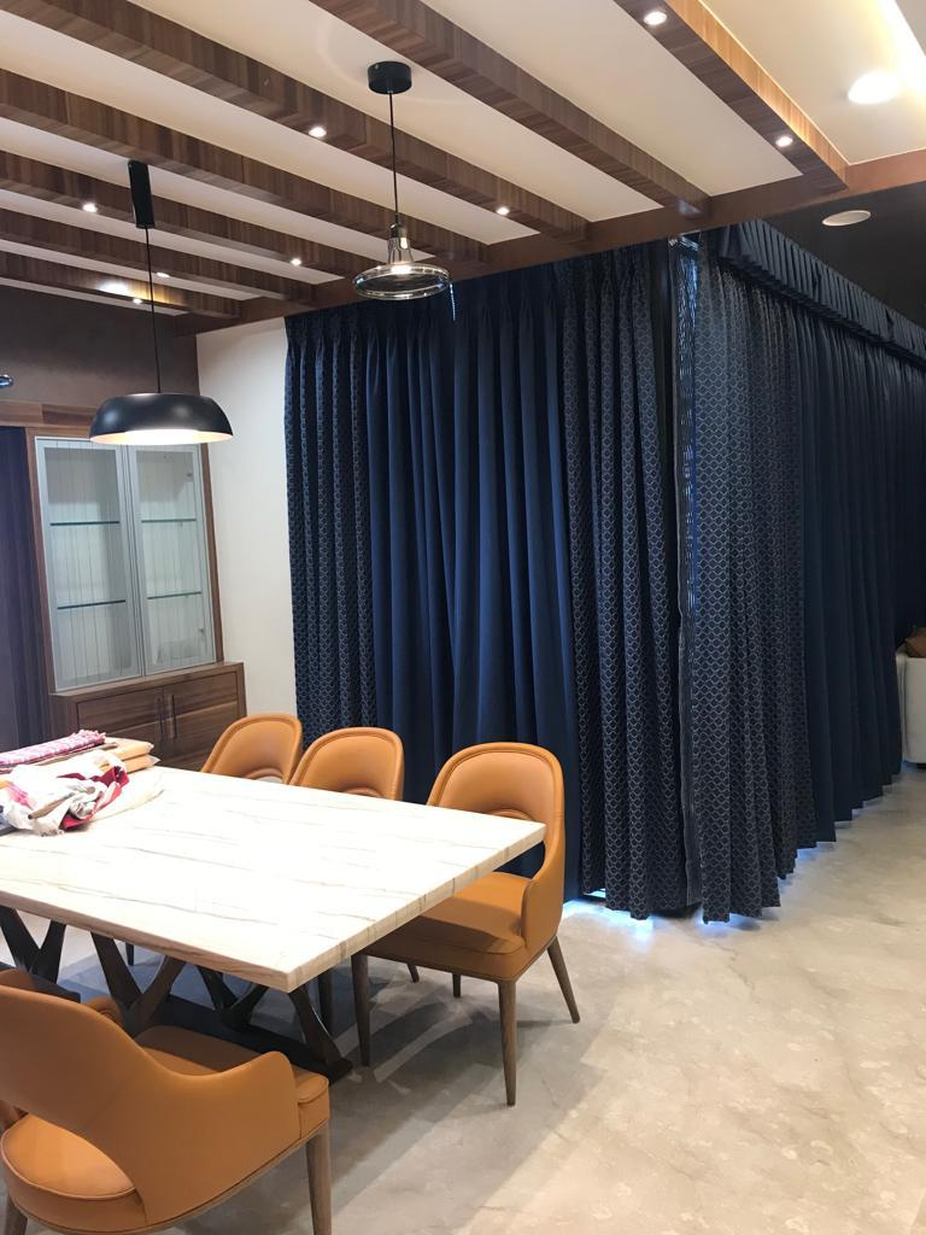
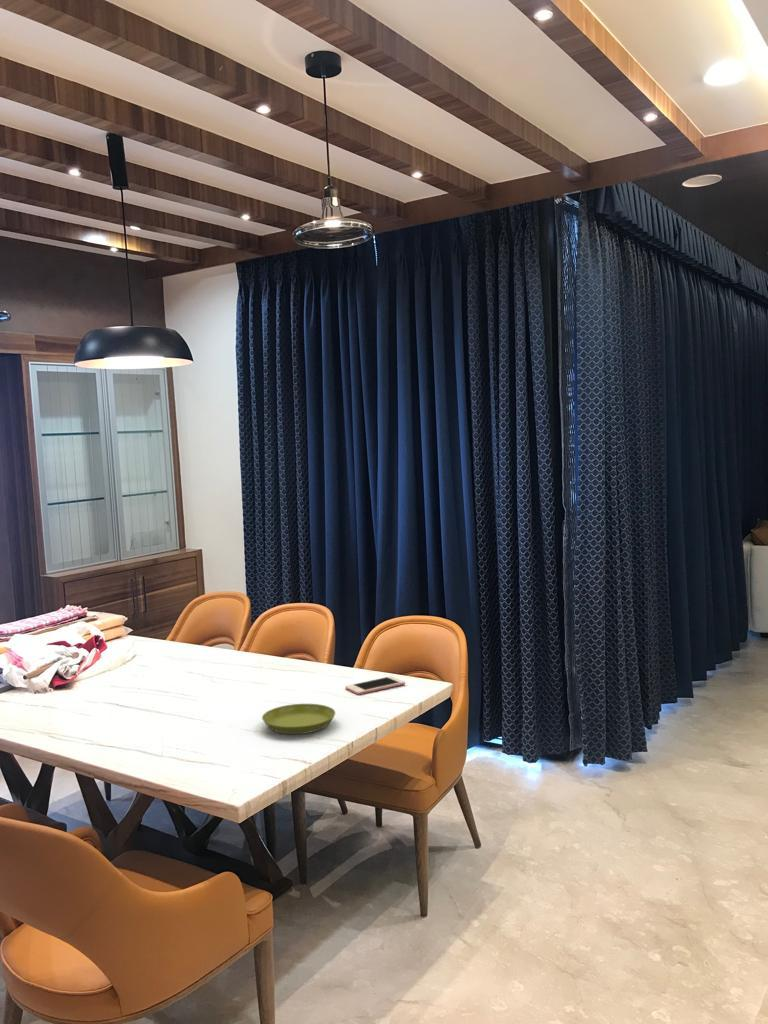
+ saucer (299, 719)
+ cell phone (375, 685)
